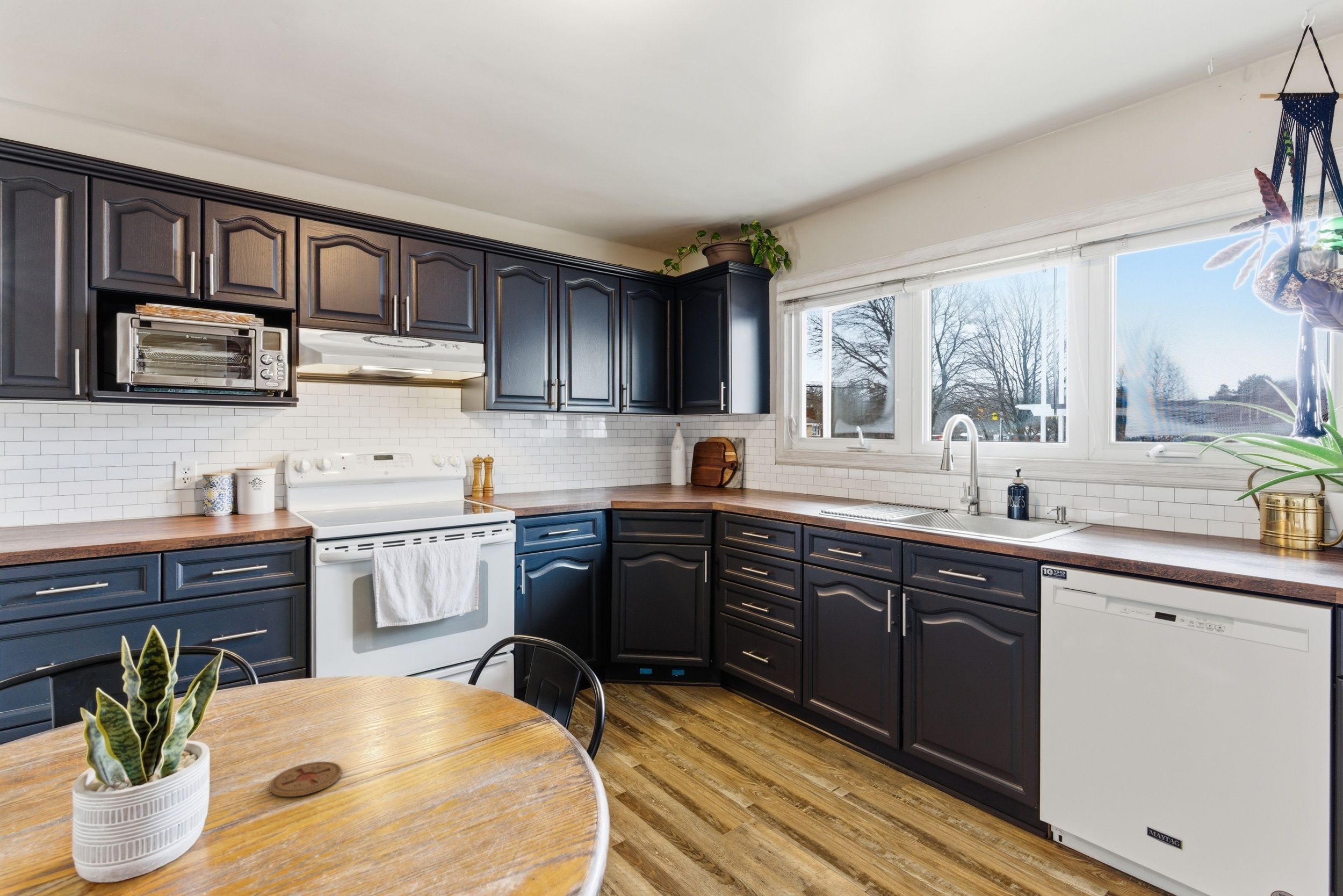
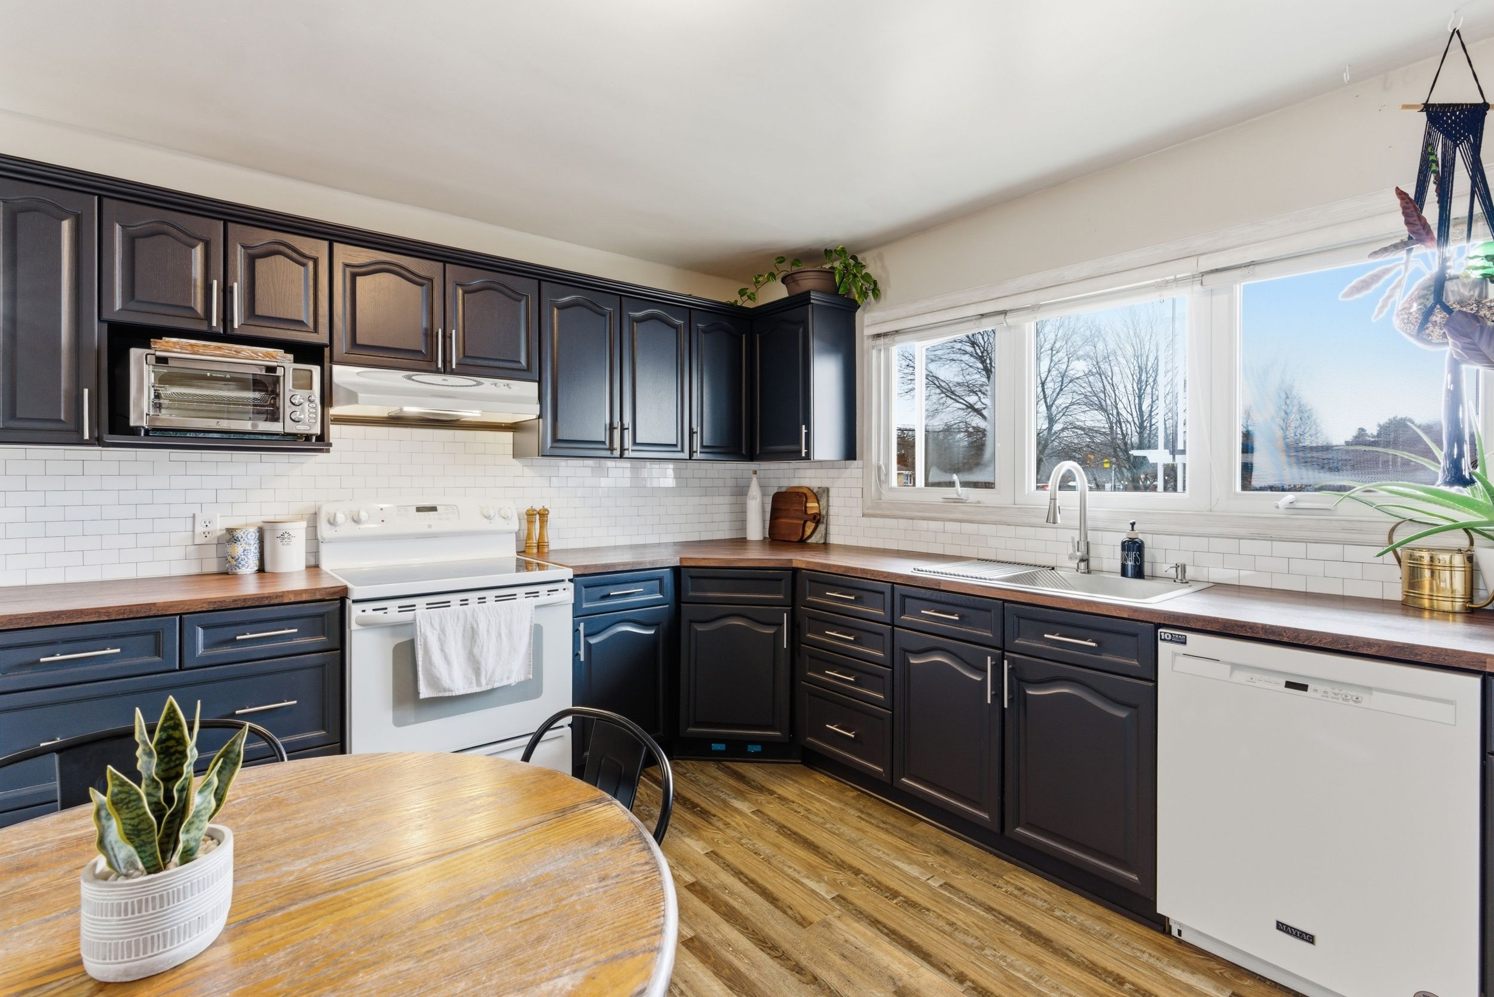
- coaster (306, 778)
